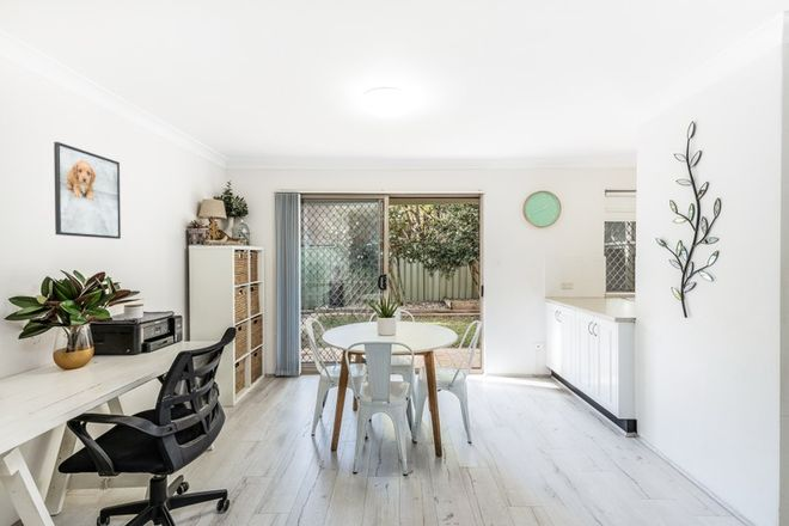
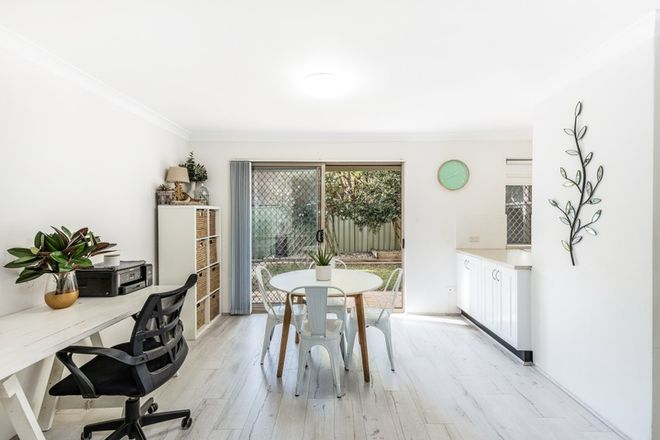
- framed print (90, 195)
